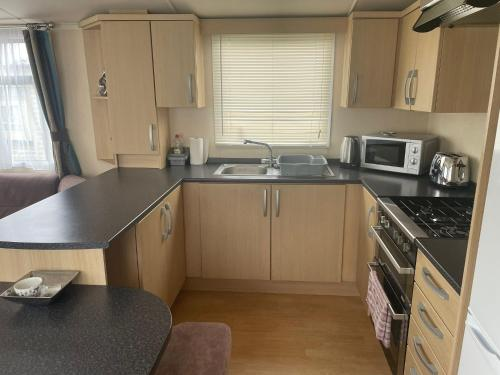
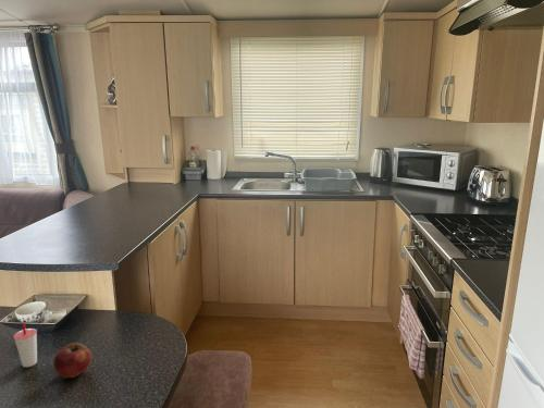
+ fruit (72, 359)
+ cup (26, 343)
